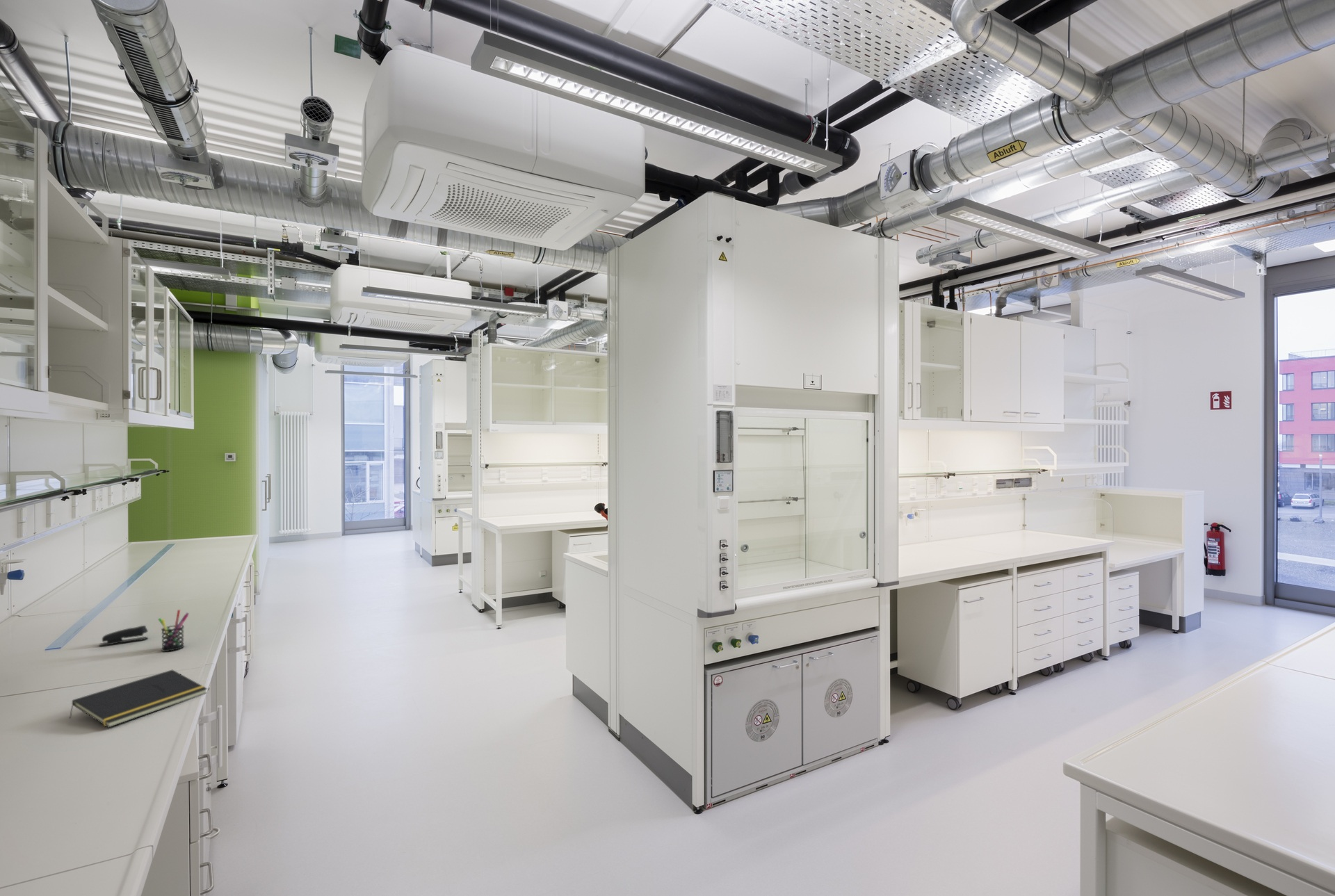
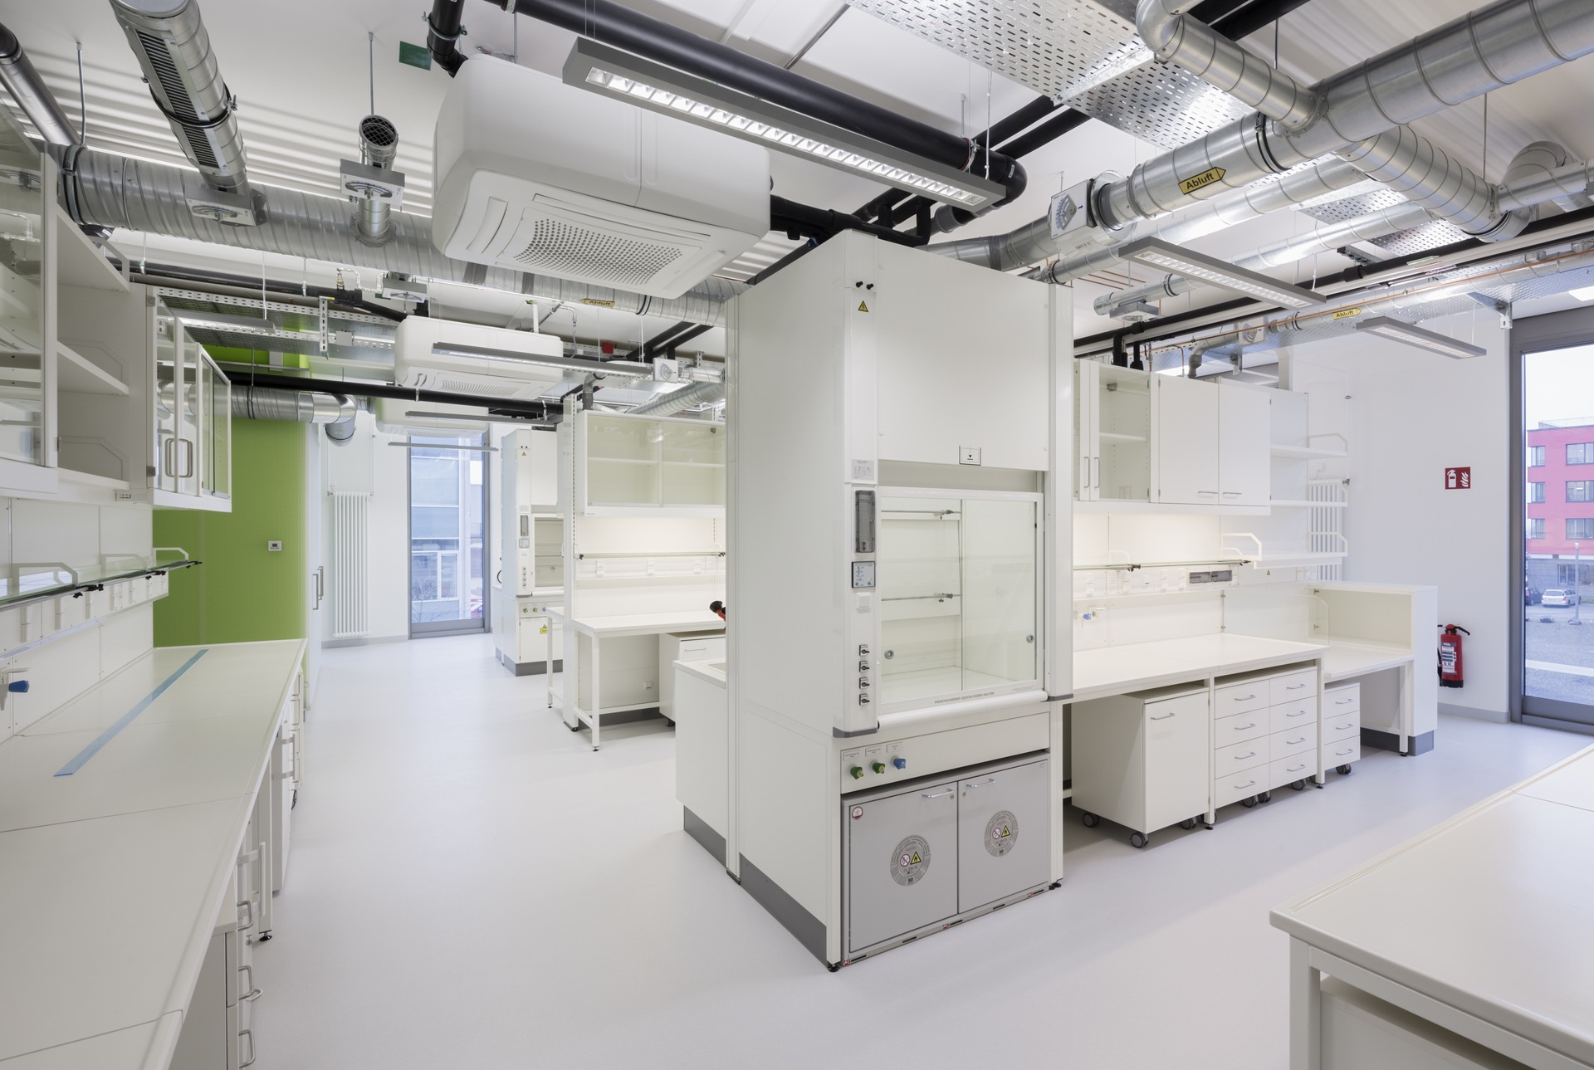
- notepad (143, 696)
- stapler (124, 635)
- pen holder (171, 630)
